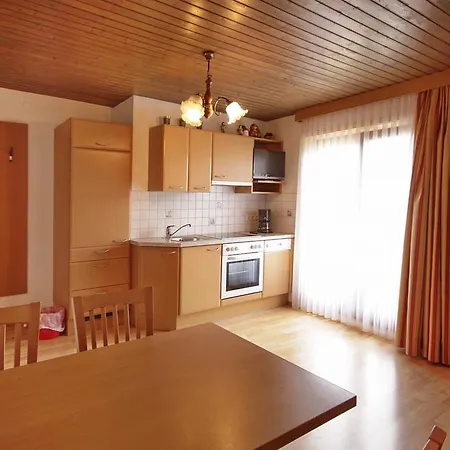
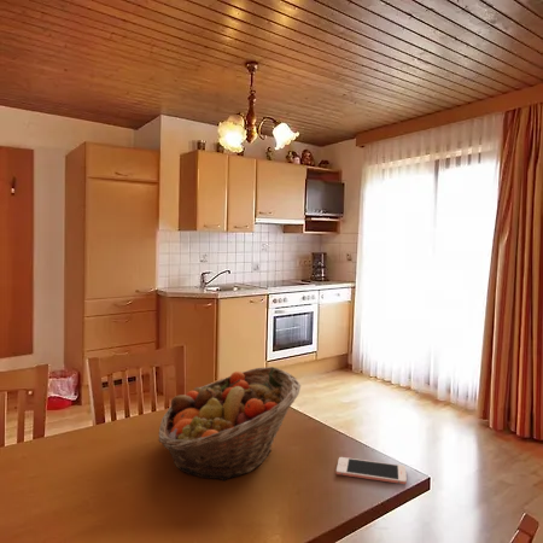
+ fruit basket (229, 414)
+ cell phone (370, 469)
